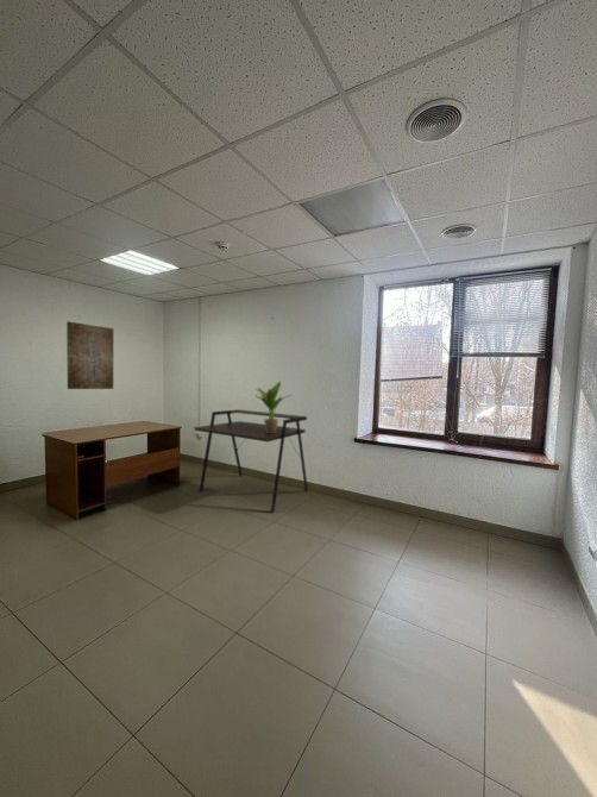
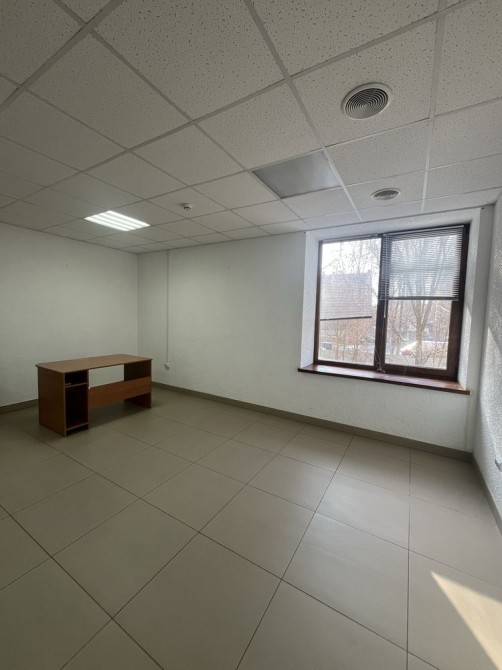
- potted plant (268, 406)
- desk (238, 456)
- wall art (90, 357)
